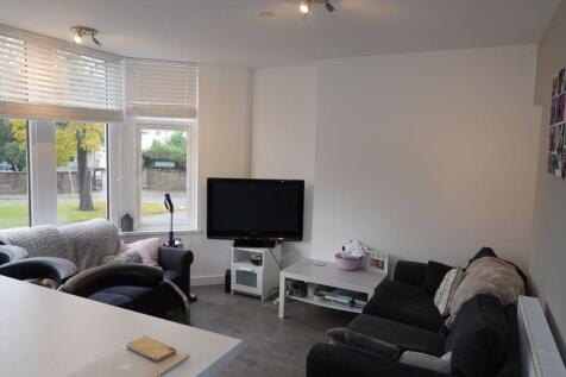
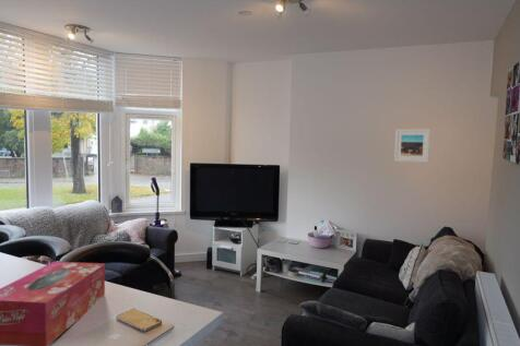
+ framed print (412, 145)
+ tissue box (50, 298)
